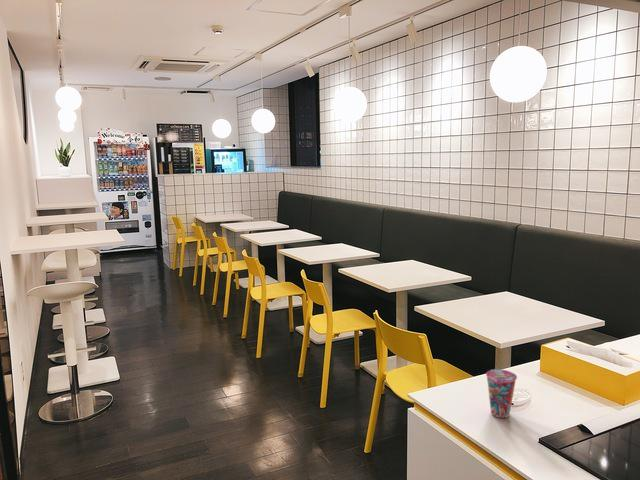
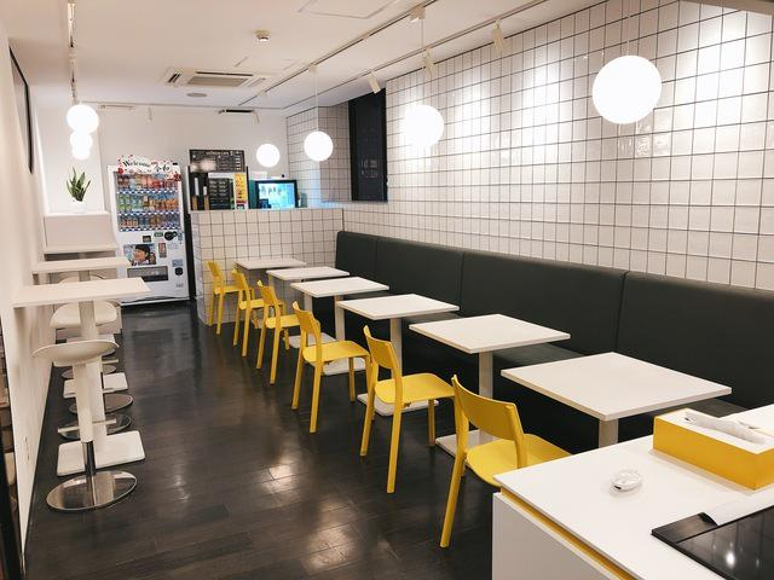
- cup (501, 395)
